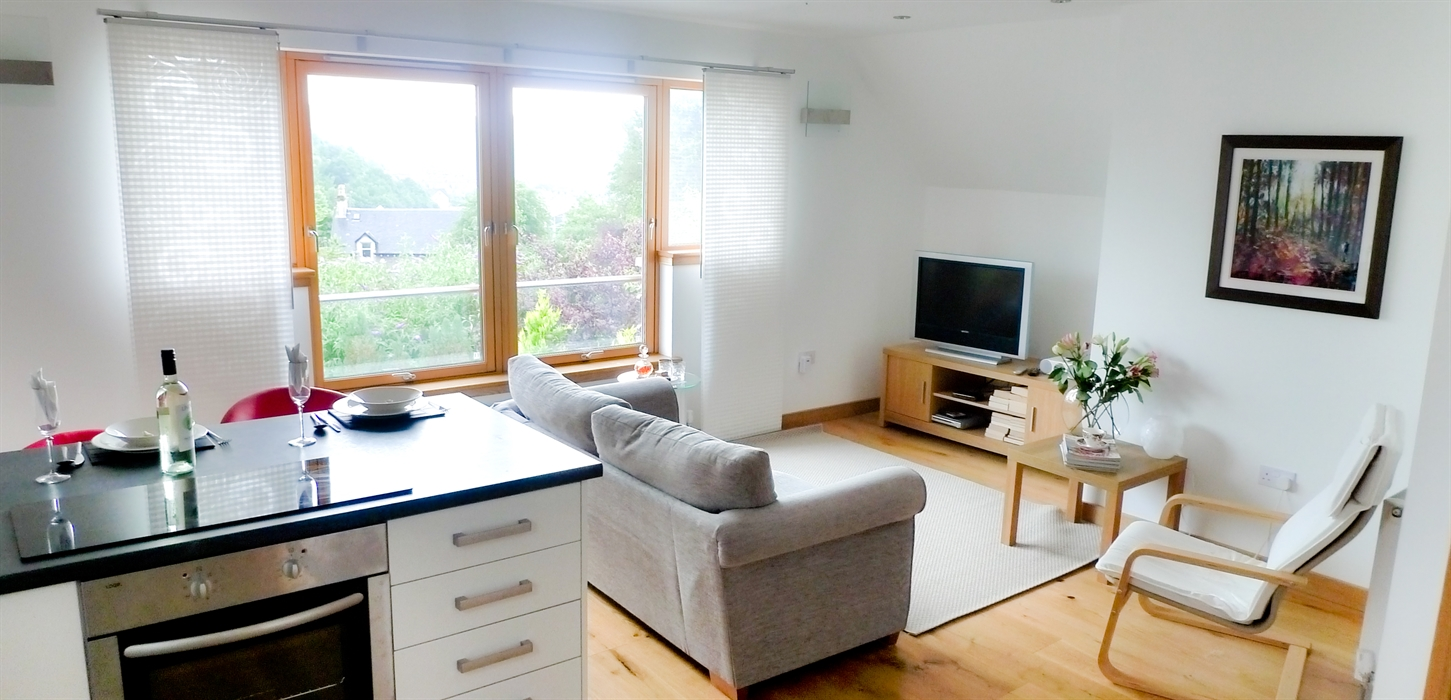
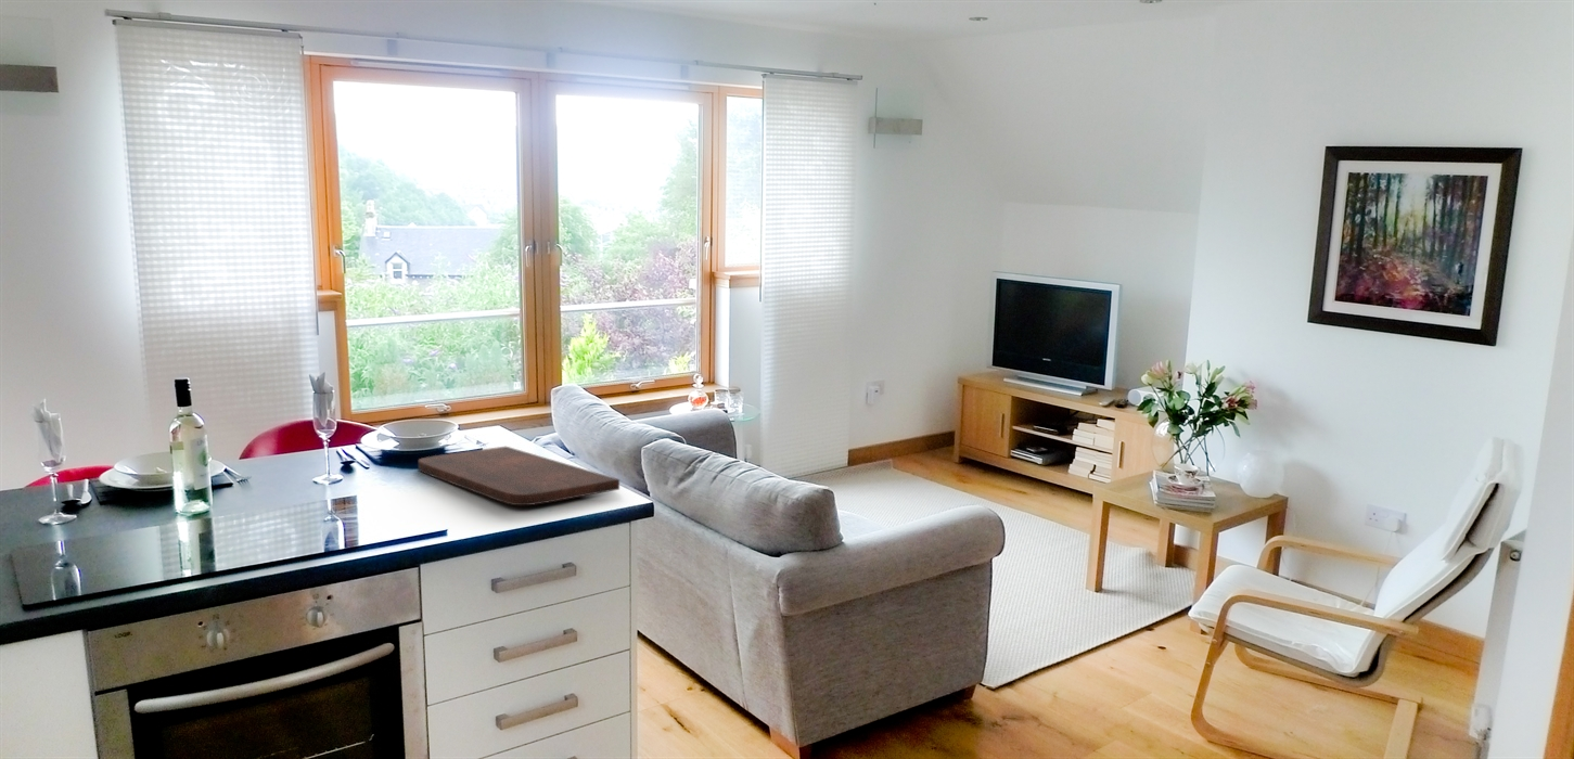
+ cutting board (511, 473)
